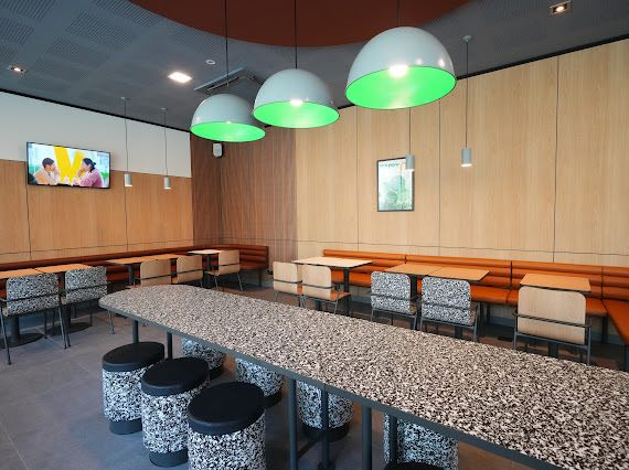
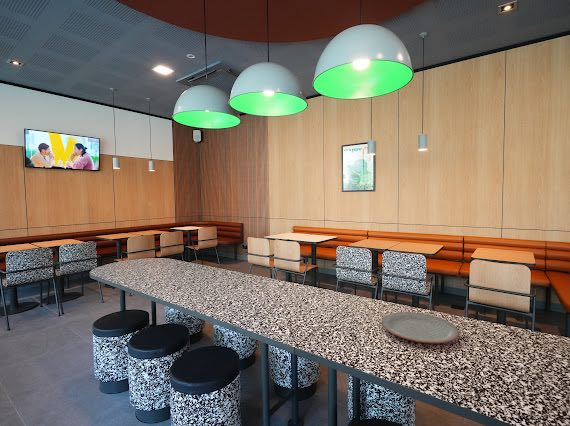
+ plate (418, 328)
